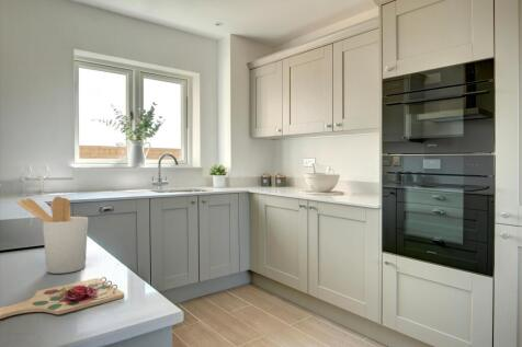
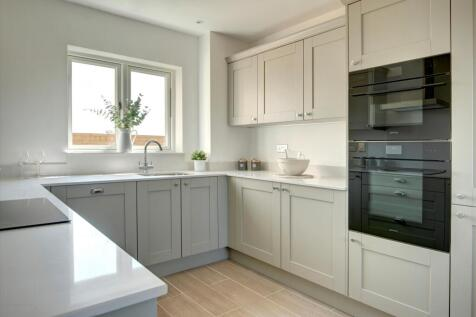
- utensil holder (54, 232)
- cutting board (53, 296)
